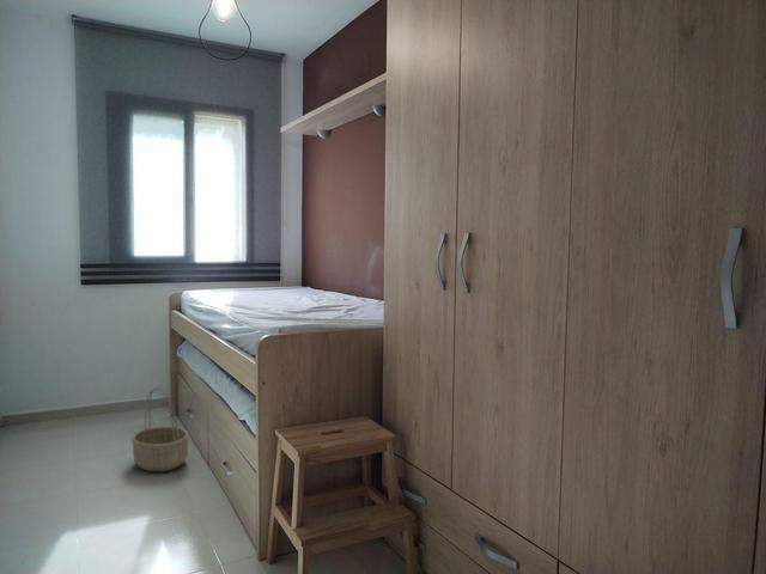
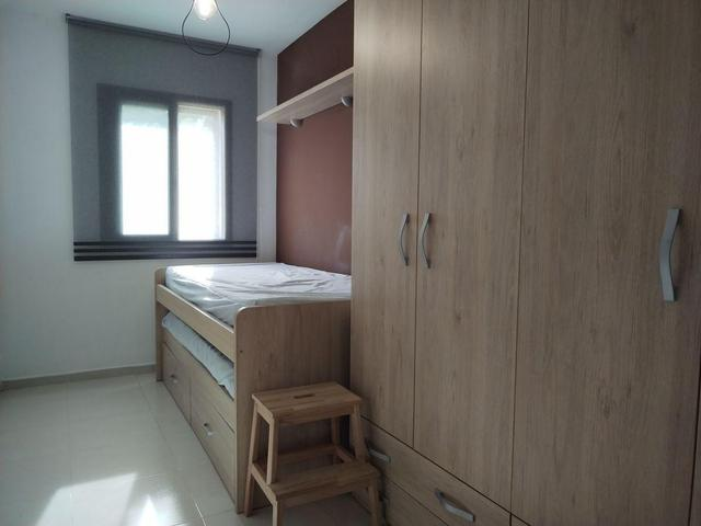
- basket (160, 426)
